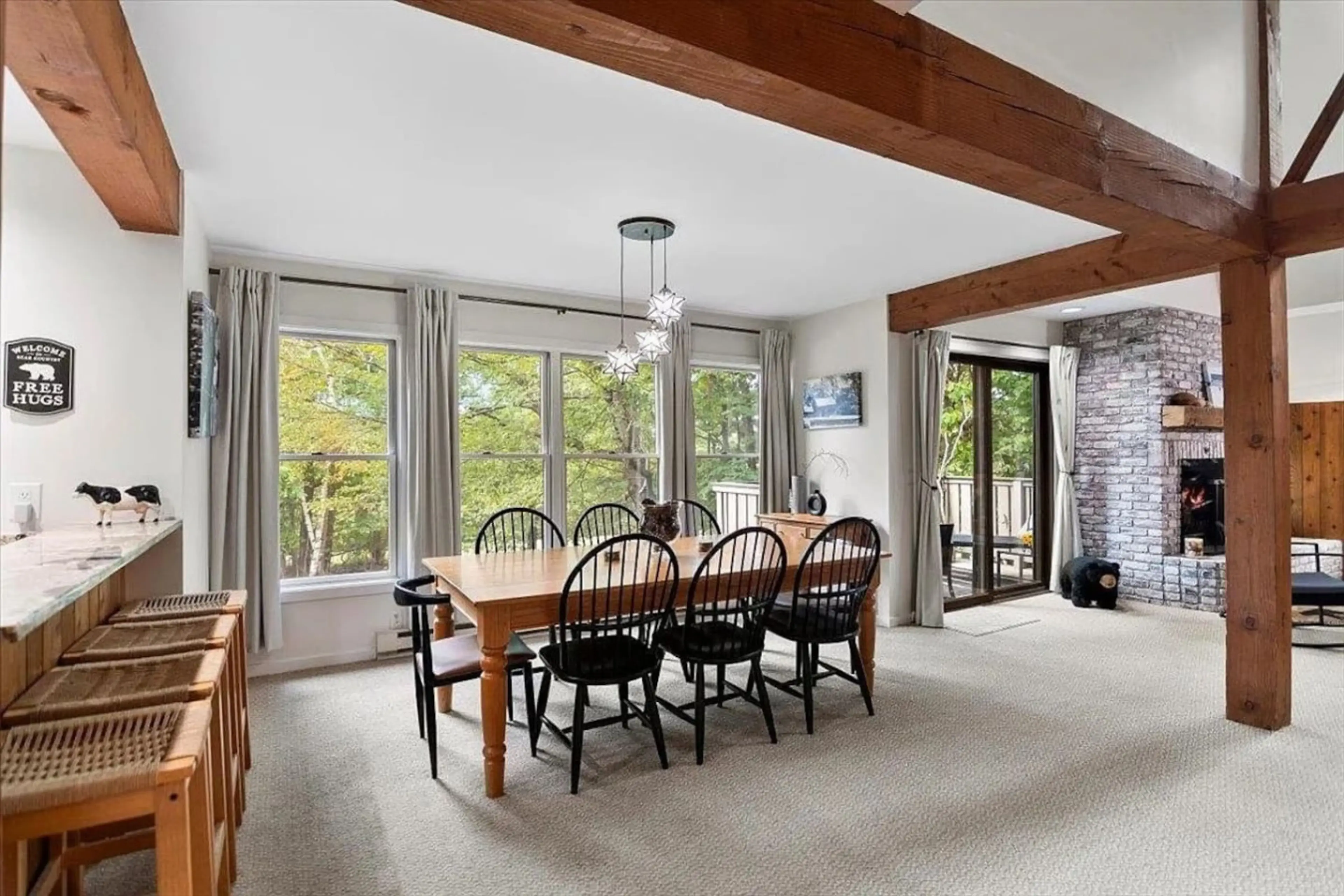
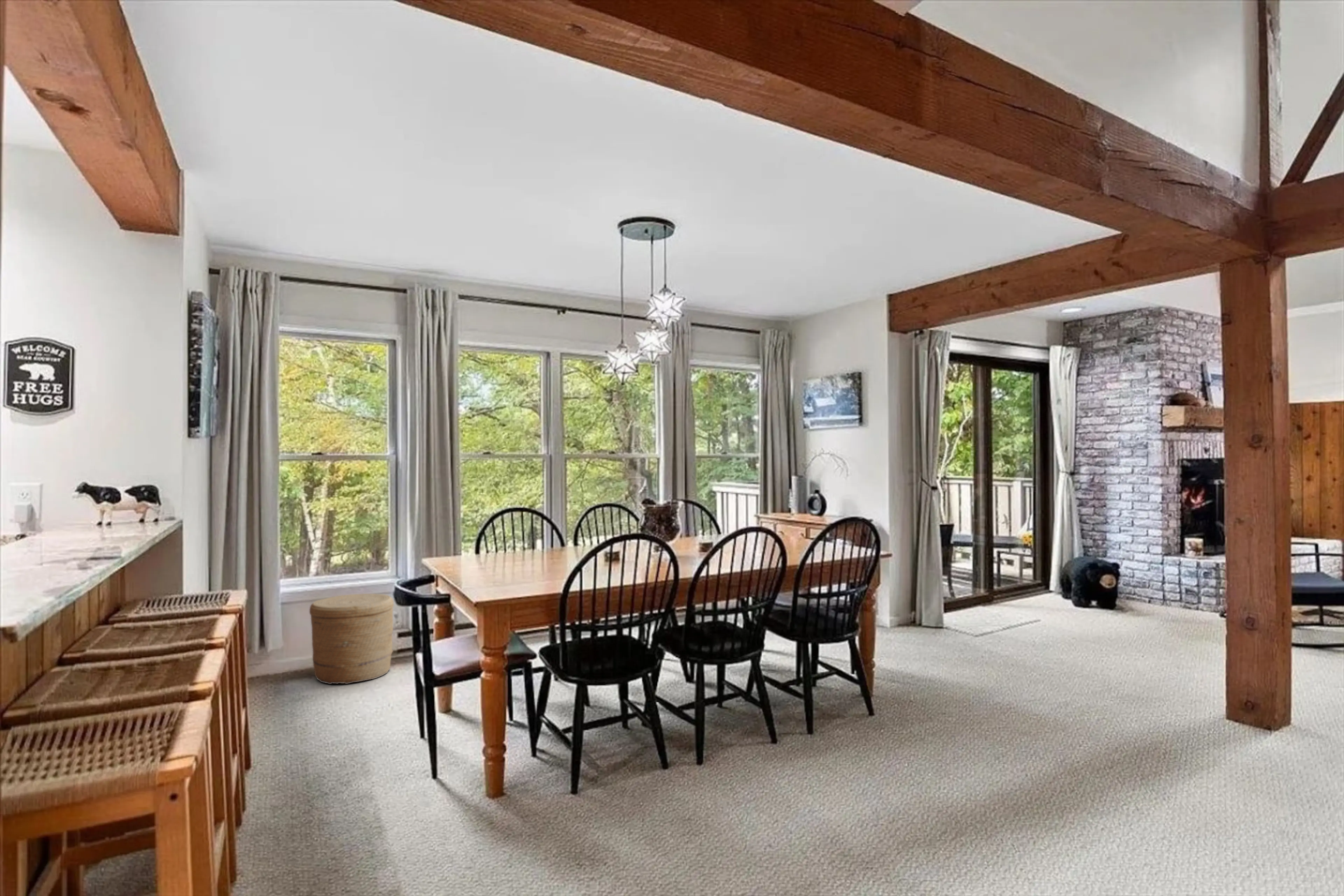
+ woven basket (352, 637)
